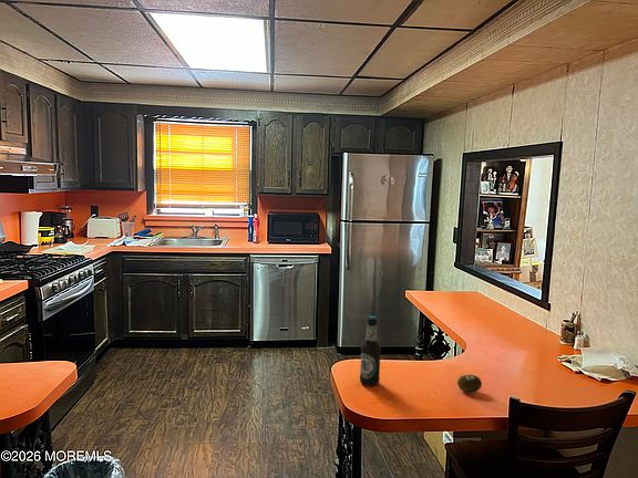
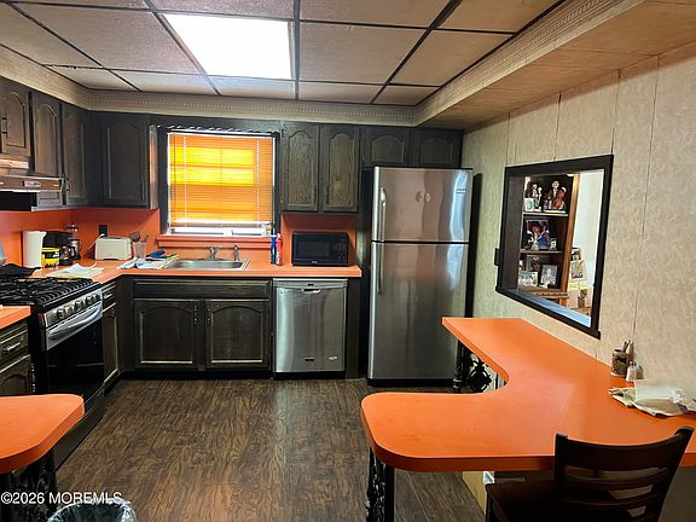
- fruit (470, 383)
- bottle (370, 350)
